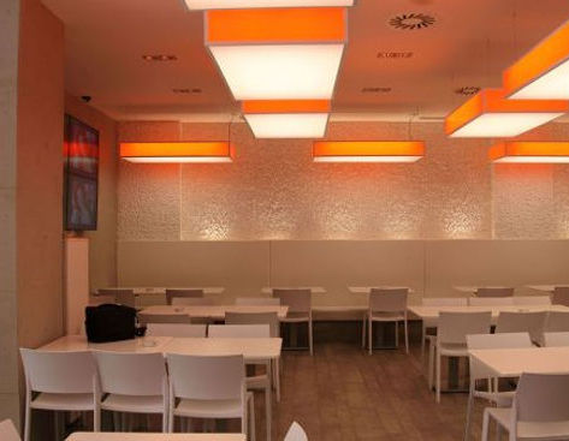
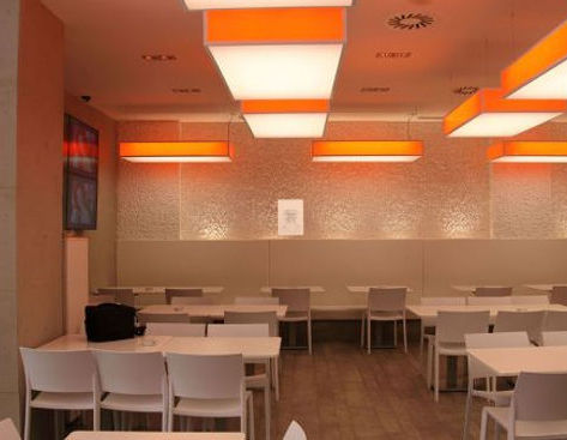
+ wall art (290, 217)
